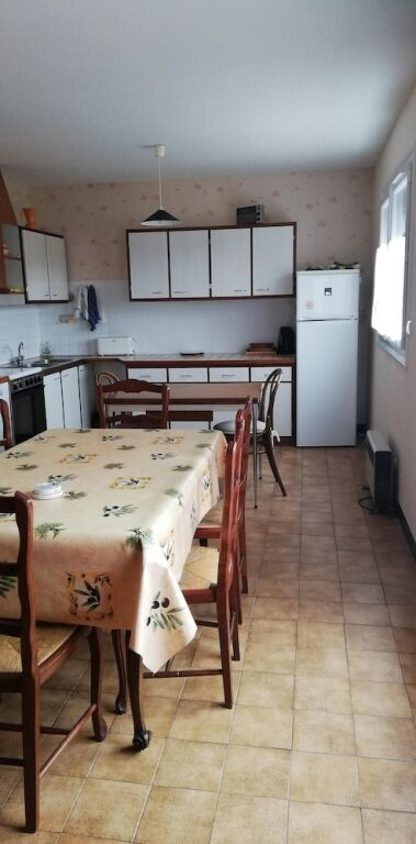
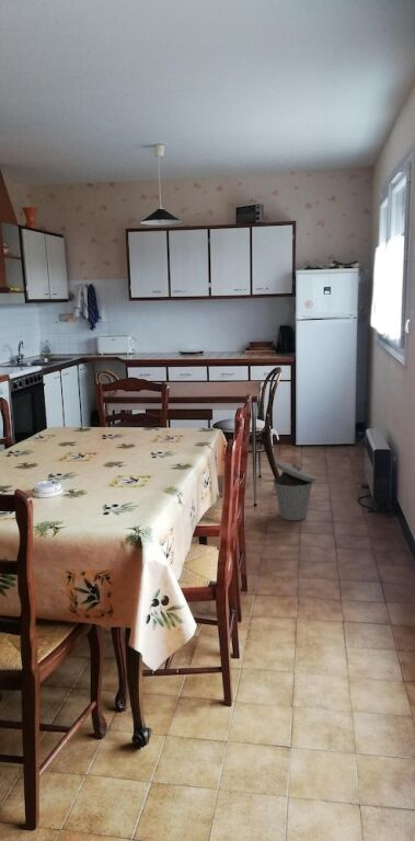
+ trash can (295, 488)
